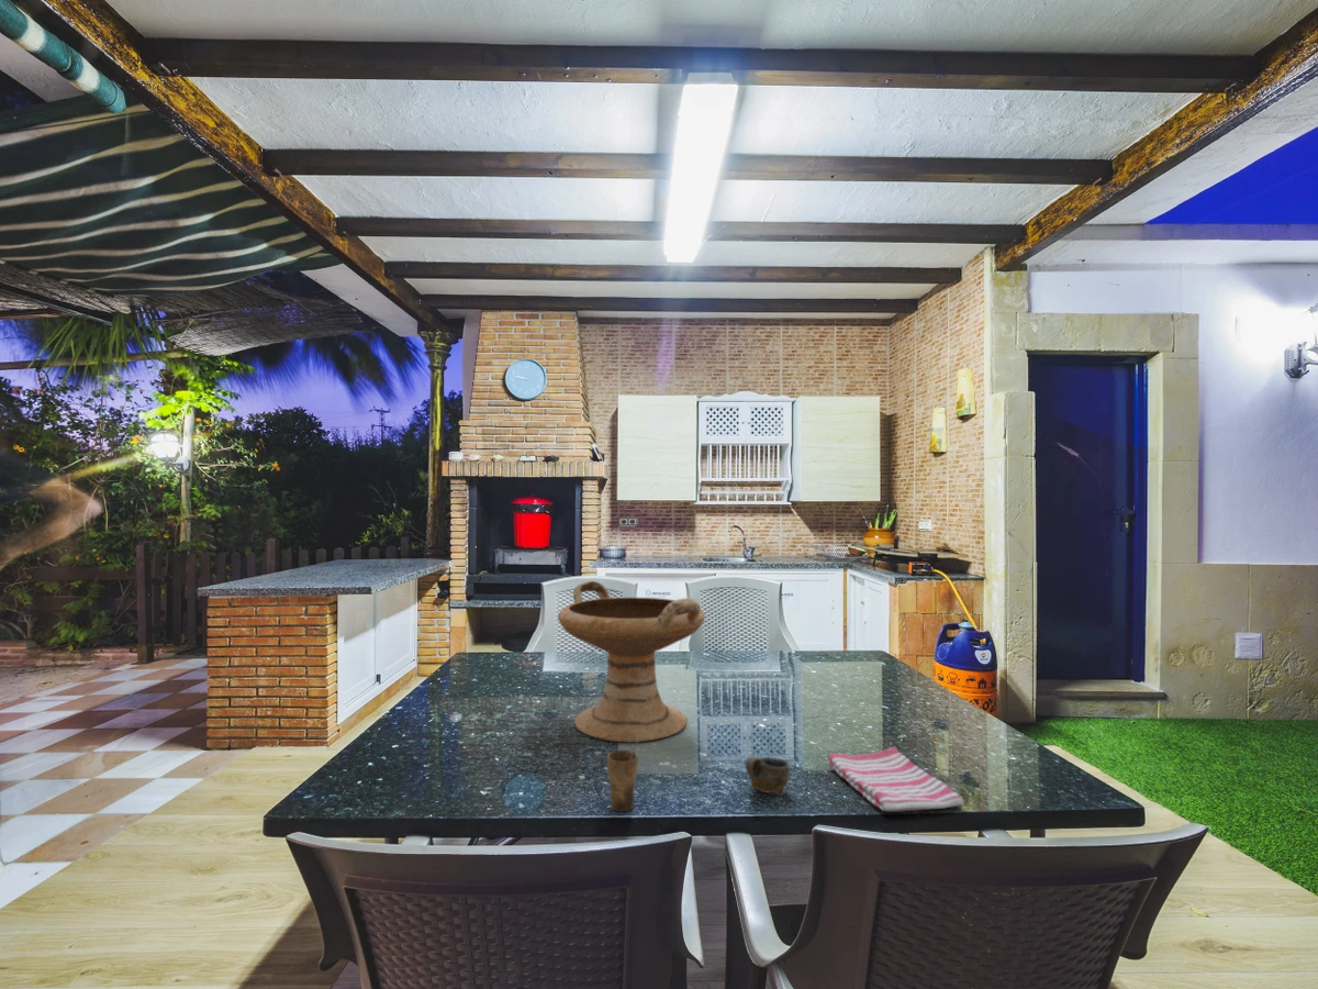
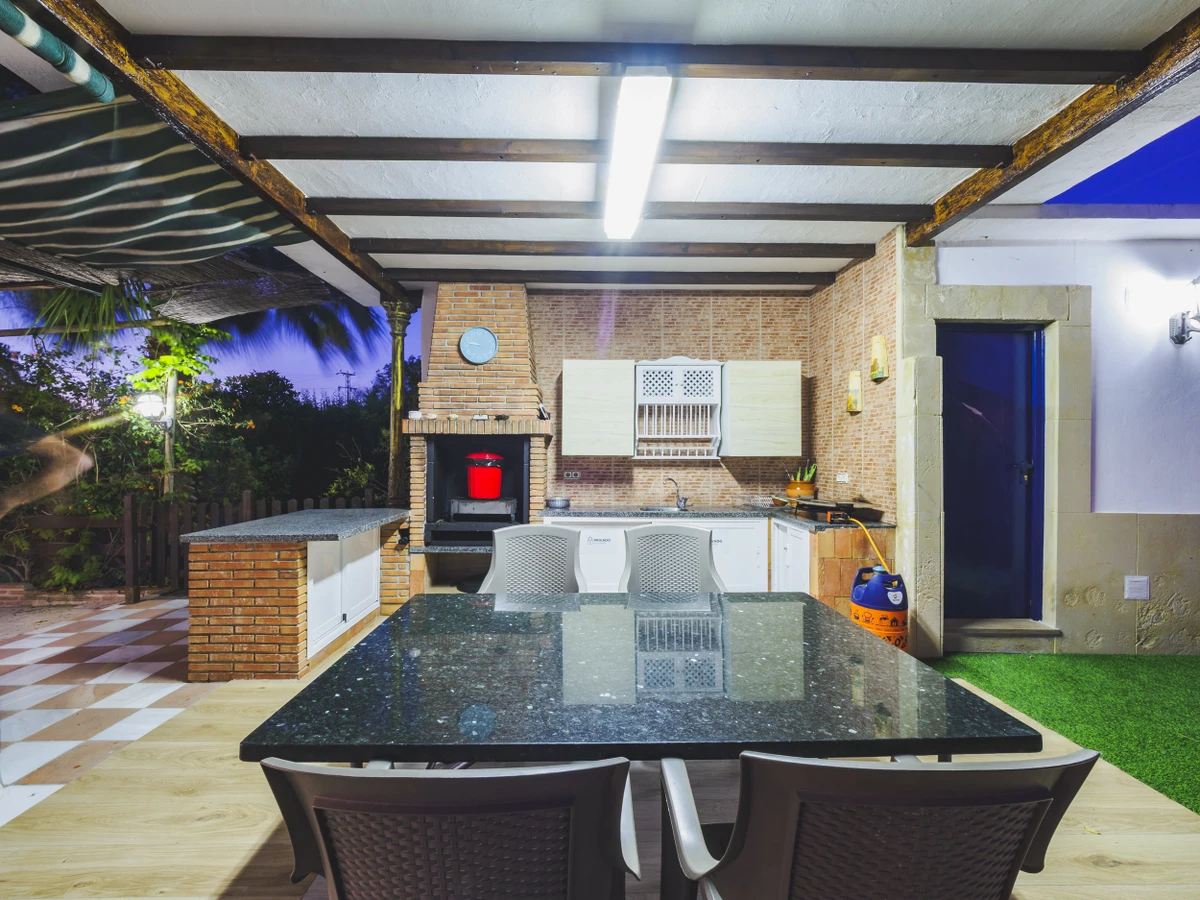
- dish towel (890, 777)
- decorative bowl (630, 655)
- cup (622, 774)
- cup (764, 770)
